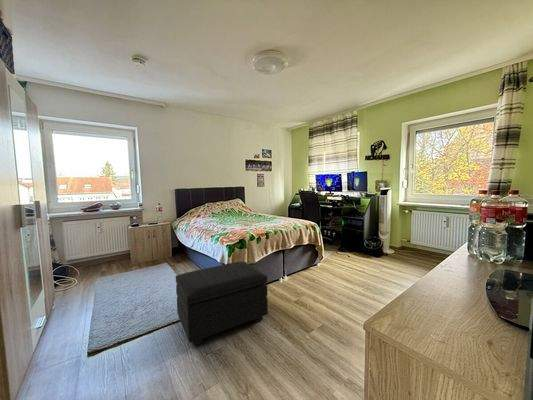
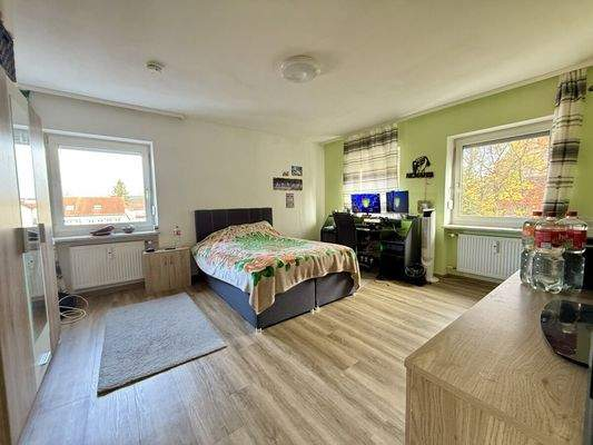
- footstool (221, 296)
